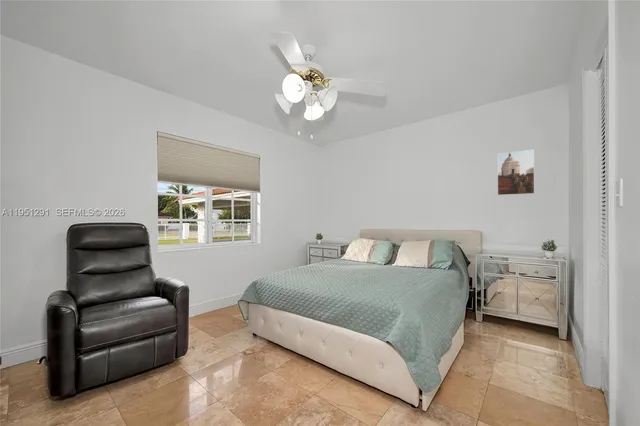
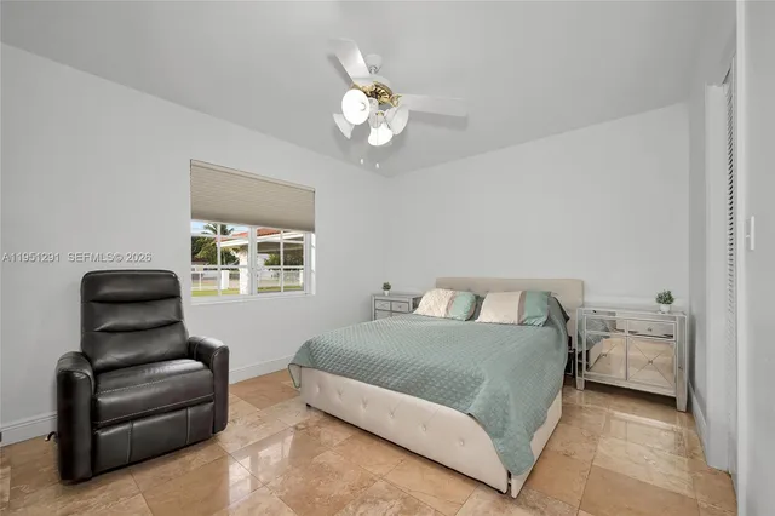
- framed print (515, 173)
